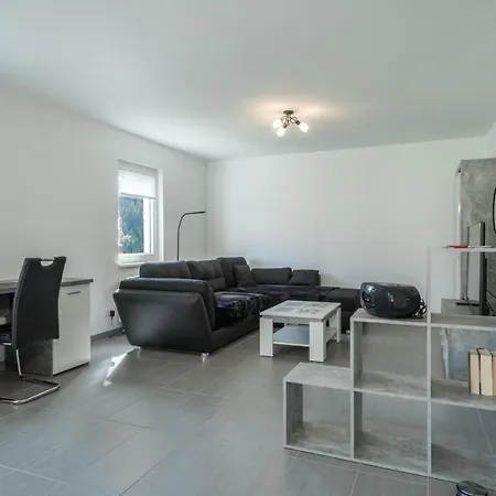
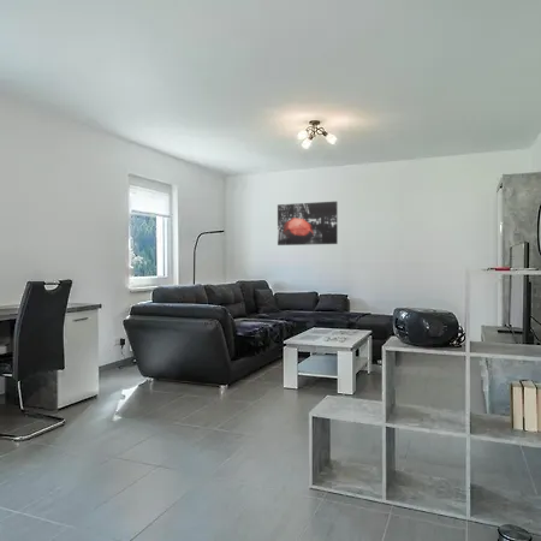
+ wall art (307, 224)
